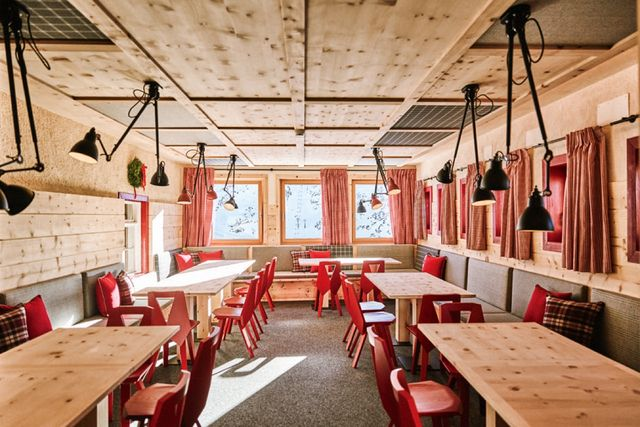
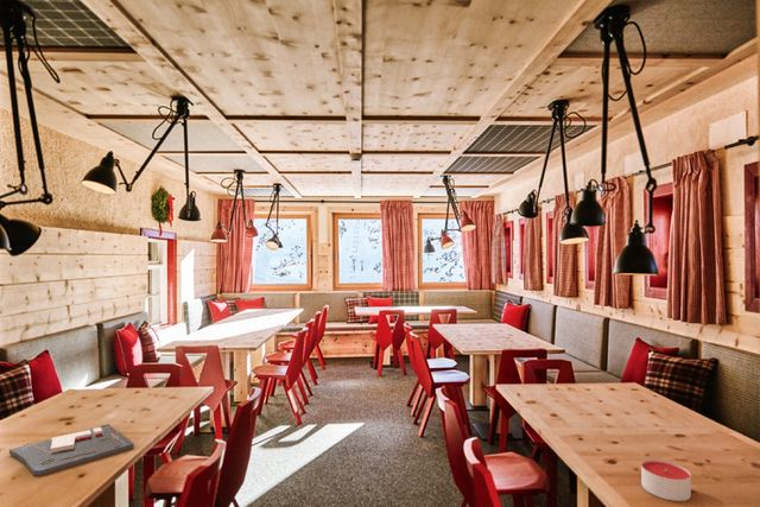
+ board game (76, 444)
+ candle (665, 479)
